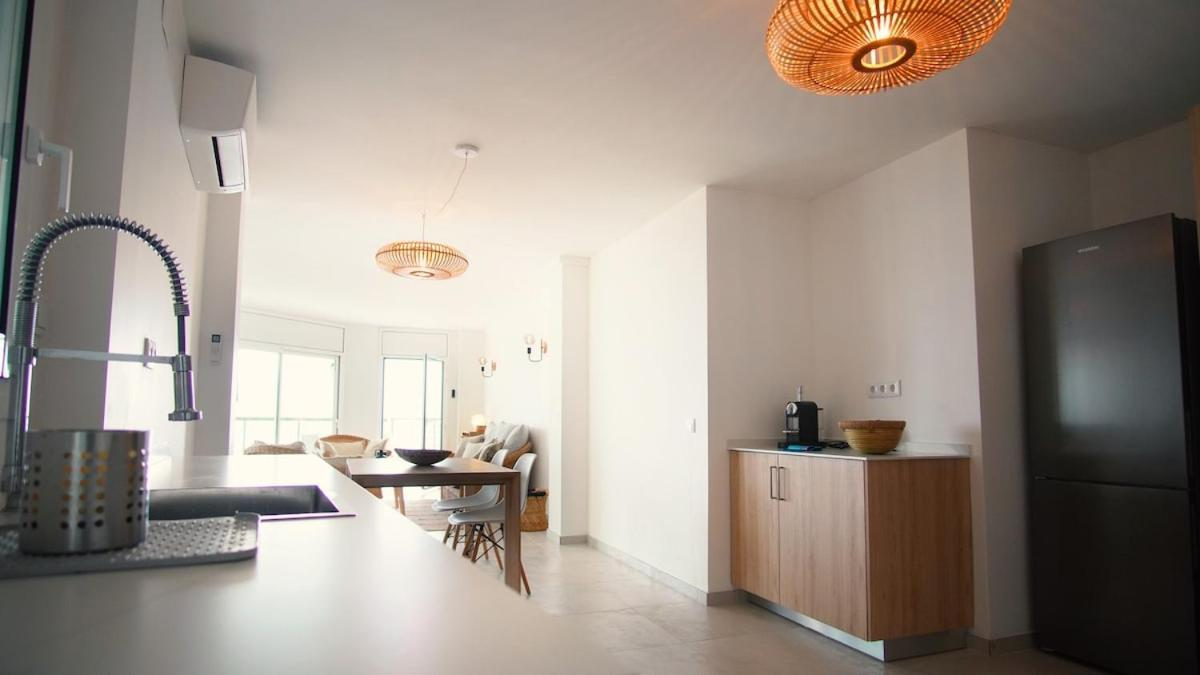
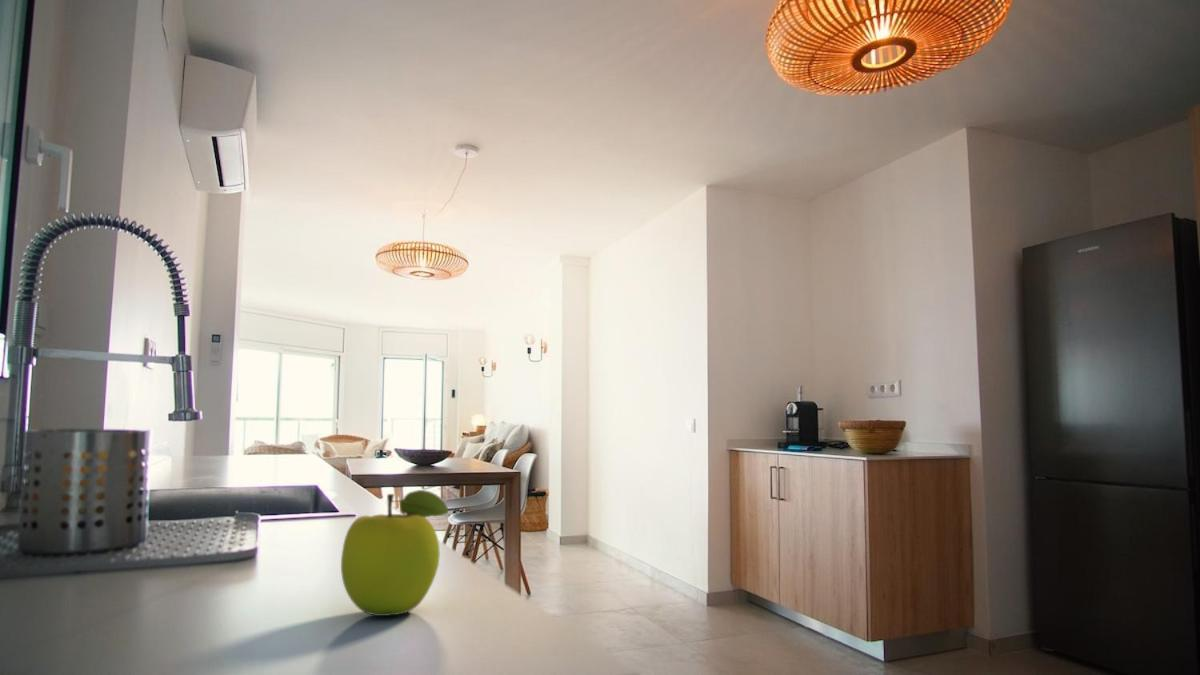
+ fruit (398, 550)
